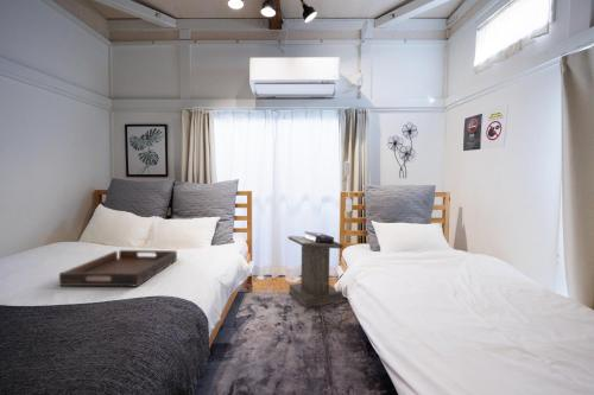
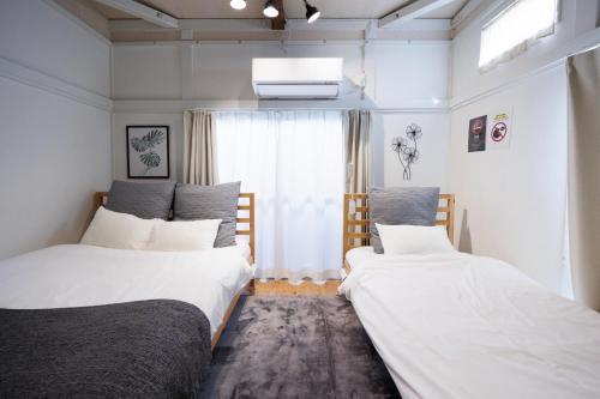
- serving tray (126, 266)
- lectern (314, 265)
